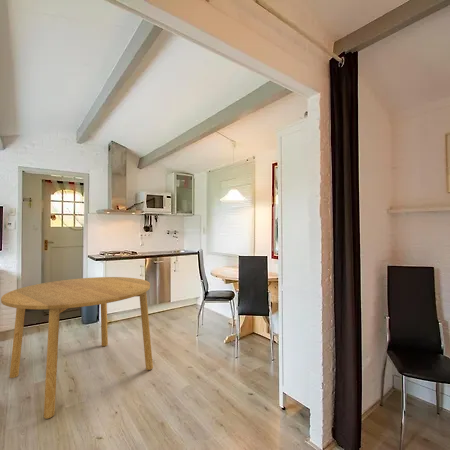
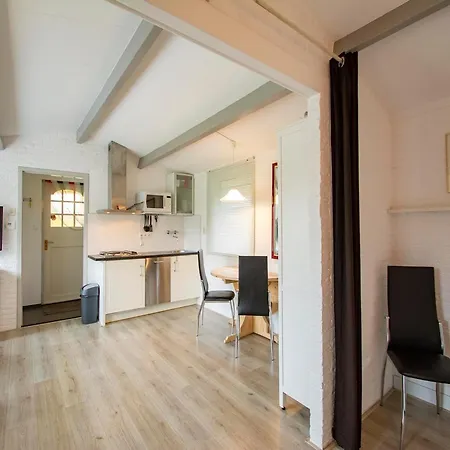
- dining table (101, 330)
